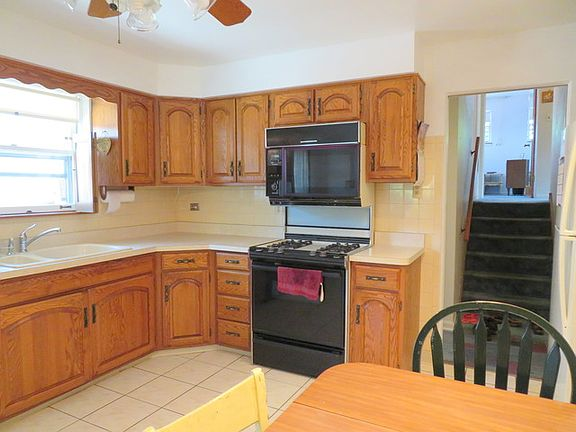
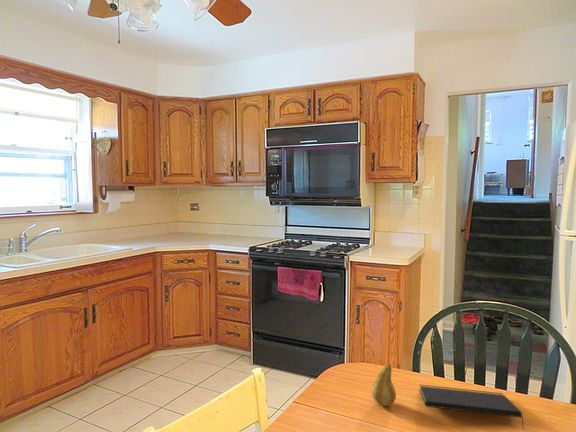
+ fruit (383, 382)
+ notepad (465, 399)
